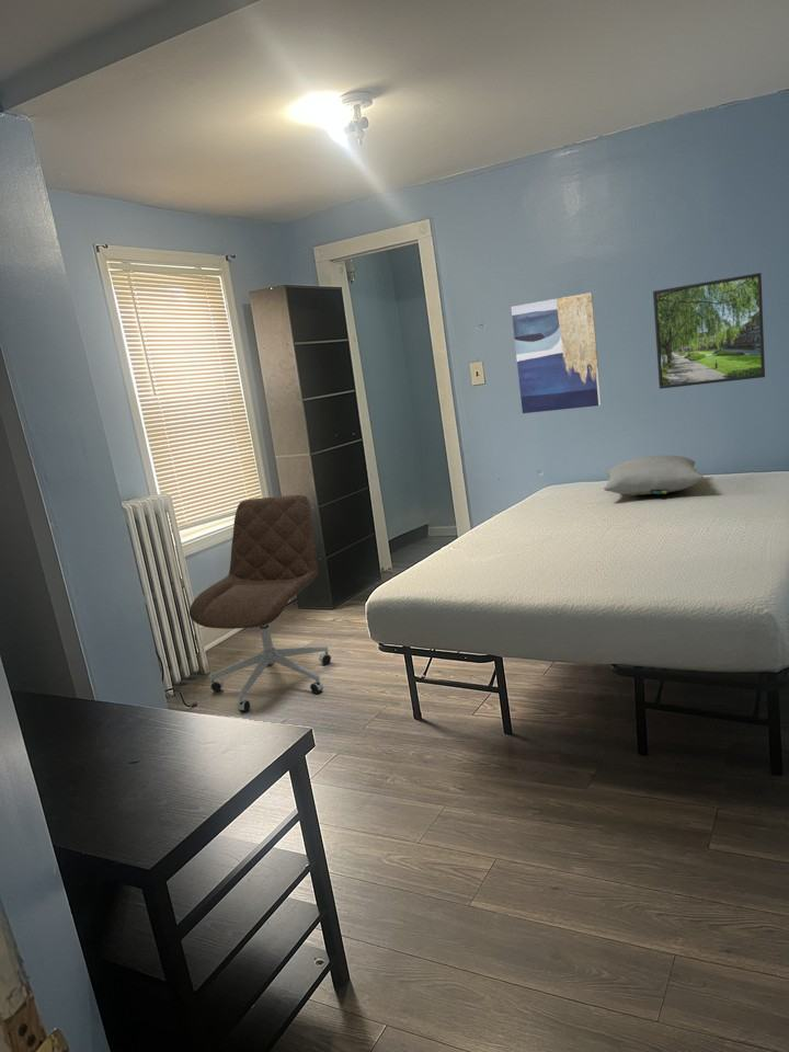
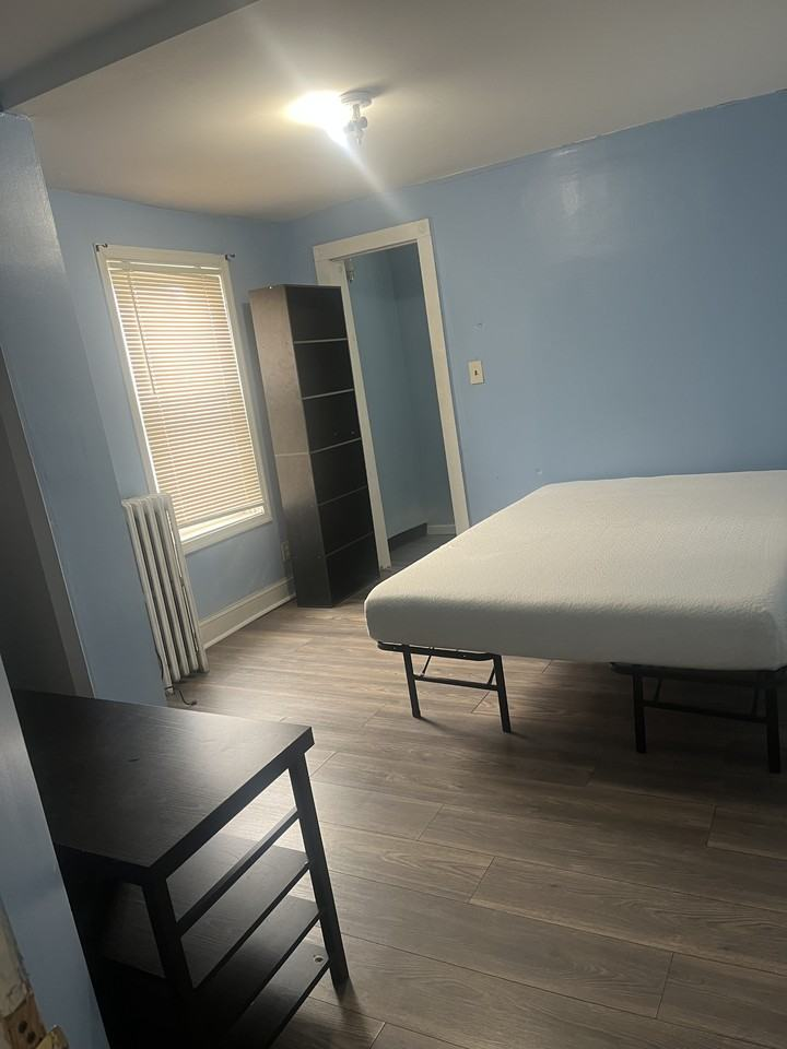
- office chair (260, 597)
- pillow (651, 474)
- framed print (708, 333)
- wall art (556, 355)
